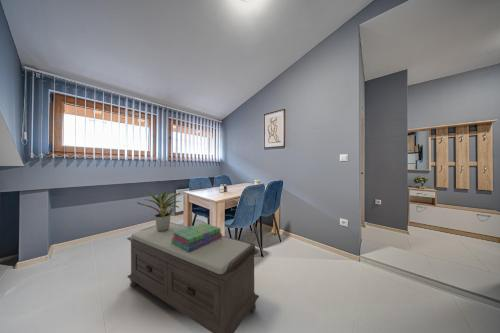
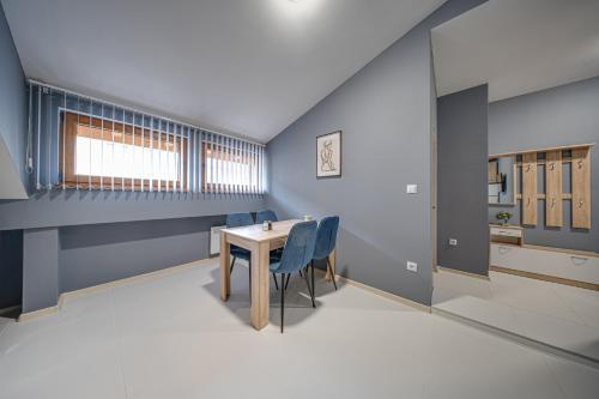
- potted plant (162, 210)
- bench (187, 267)
- stack of books (197, 234)
